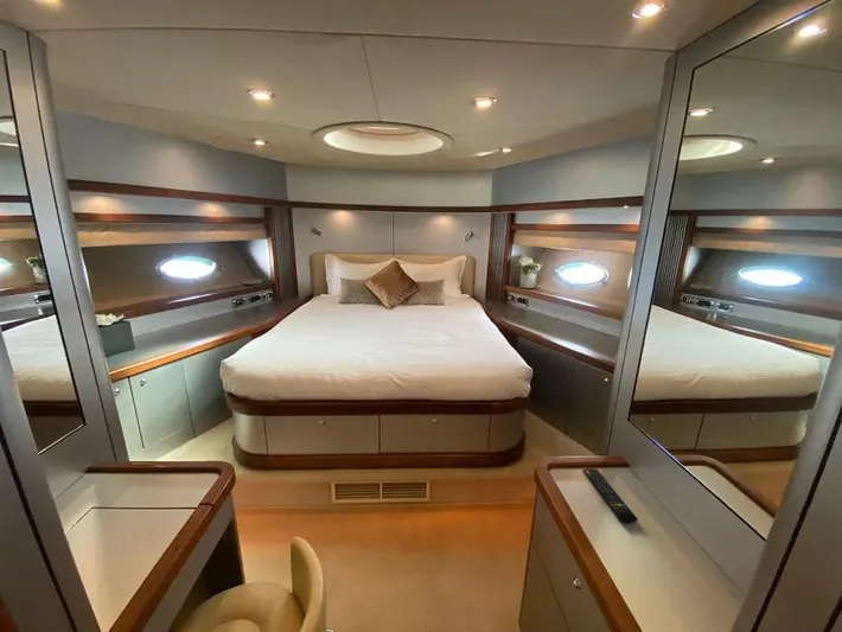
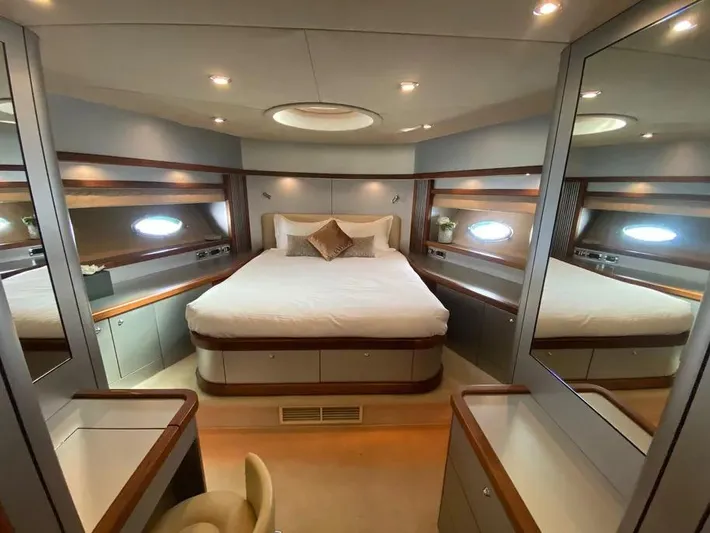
- remote control (606, 492)
